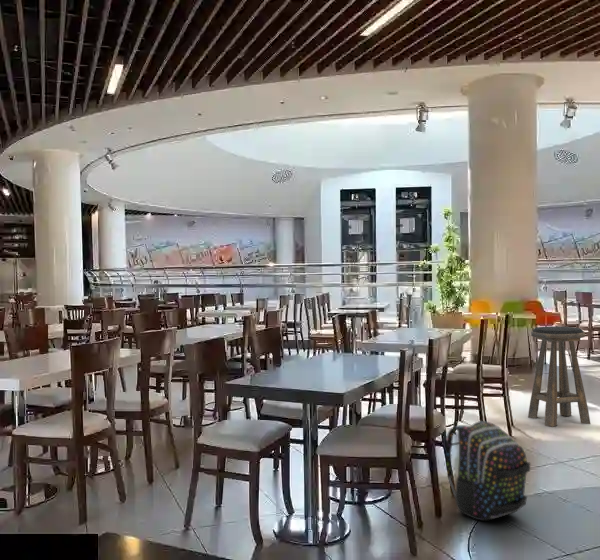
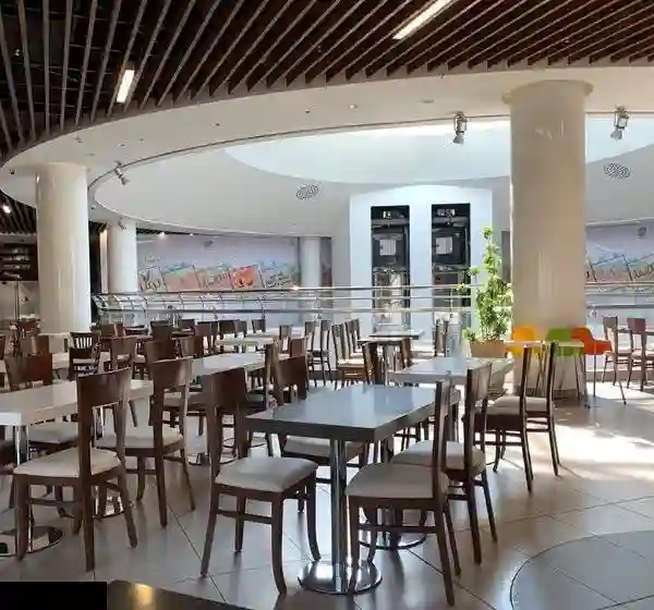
- backpack (485, 470)
- stool (559, 374)
